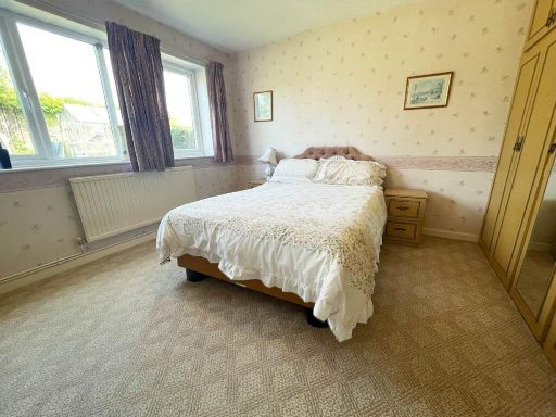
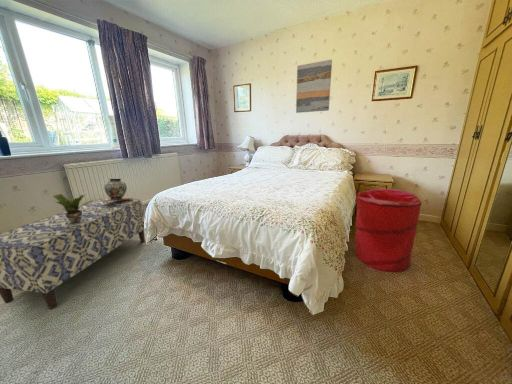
+ potted plant (71, 208)
+ laundry hamper (383, 226)
+ wall art (312, 88)
+ decorative vase (116, 191)
+ bench (83, 241)
